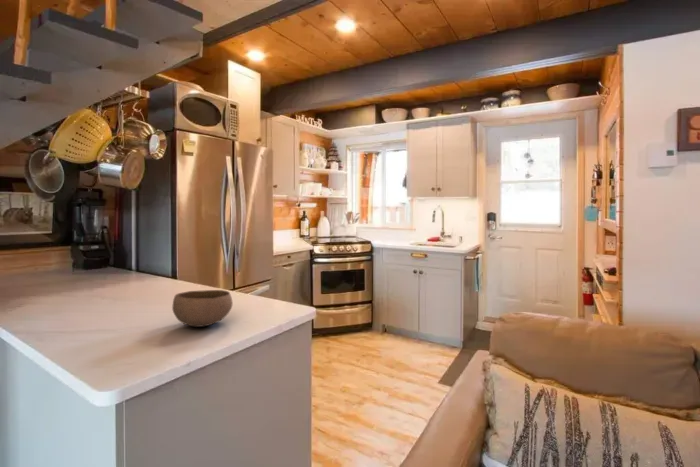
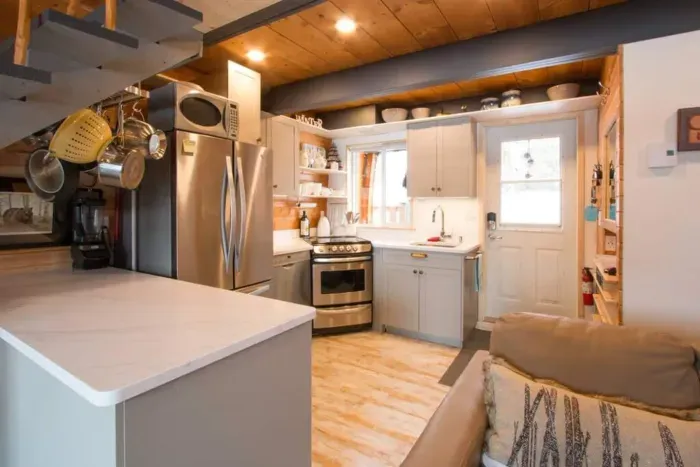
- bowl (203, 309)
